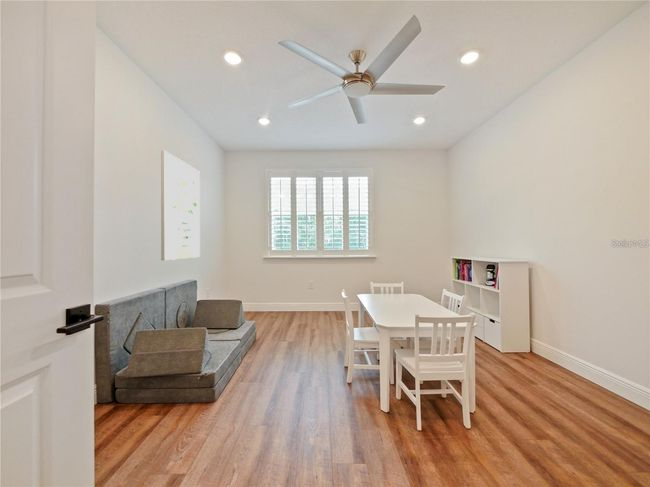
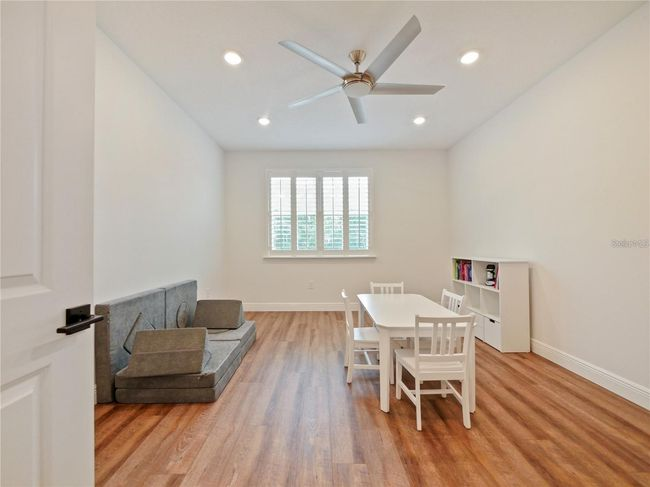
- wall art (183, 210)
